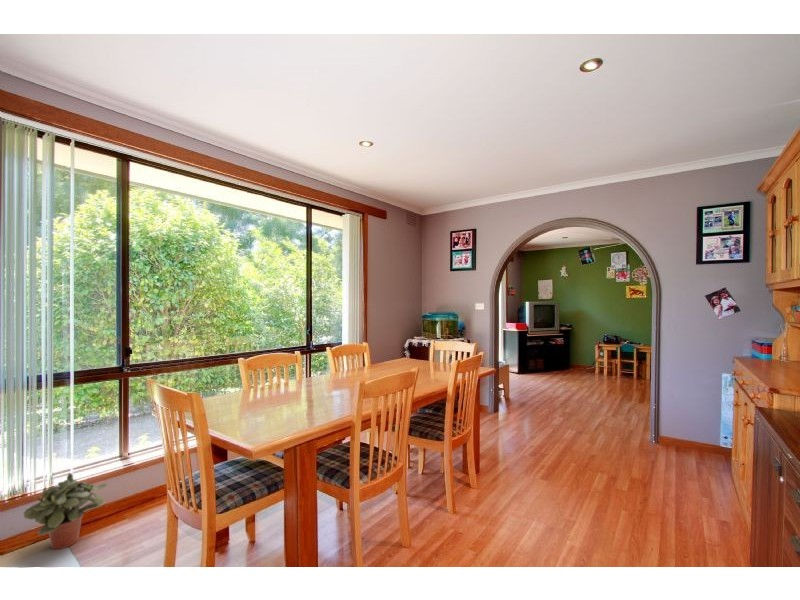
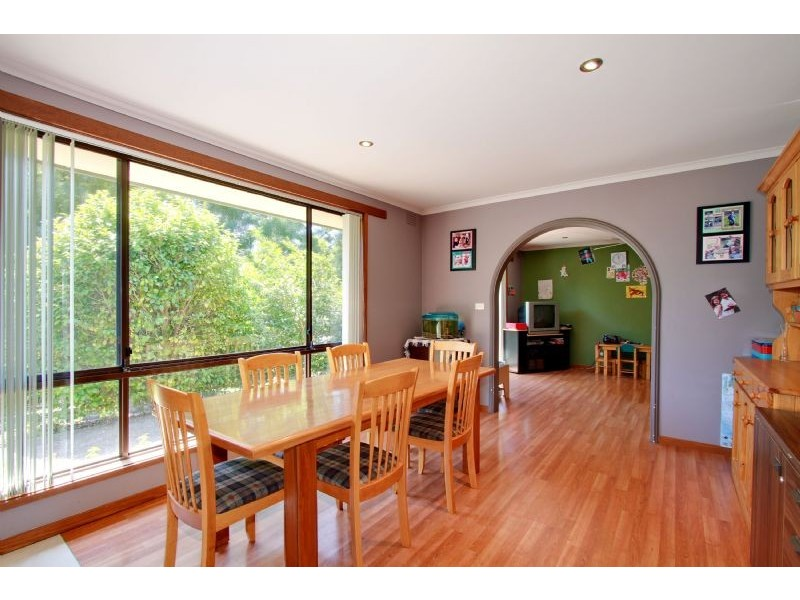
- potted plant (66, 509)
